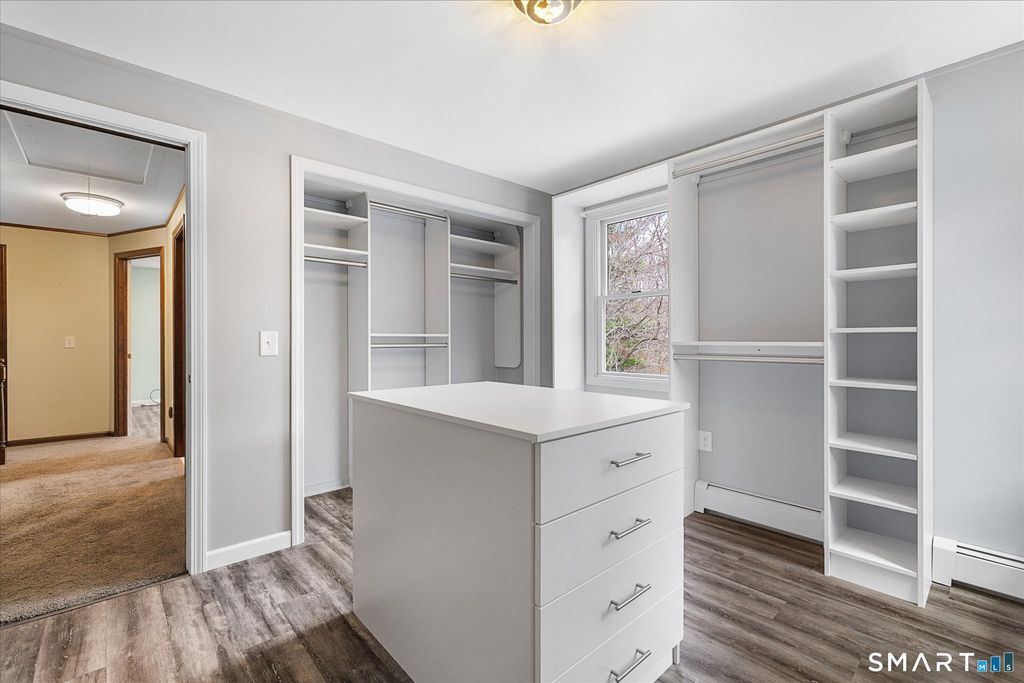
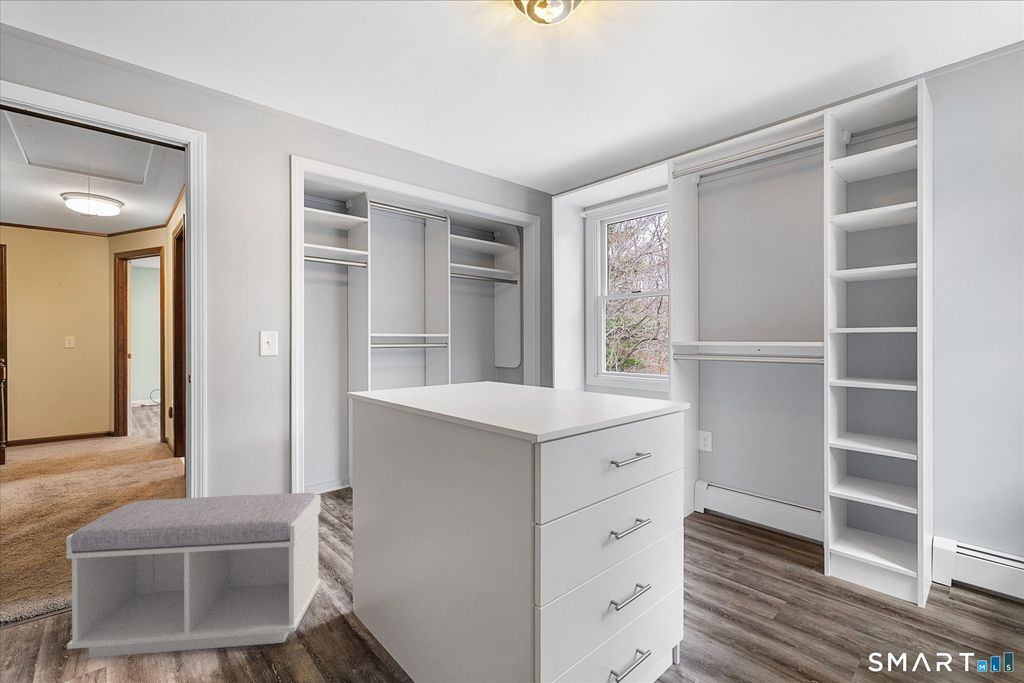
+ bench (208, 566)
